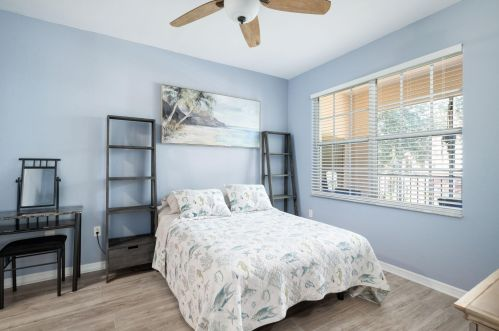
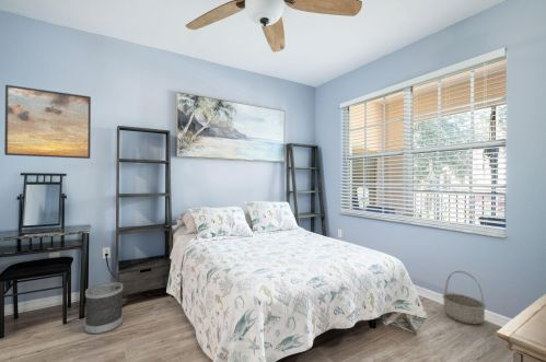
+ wastebasket (104, 306)
+ basket (463, 295)
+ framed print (50, 124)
